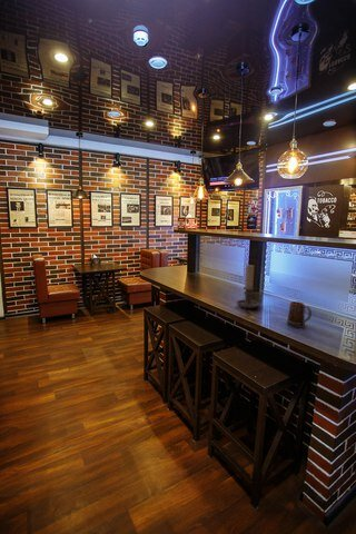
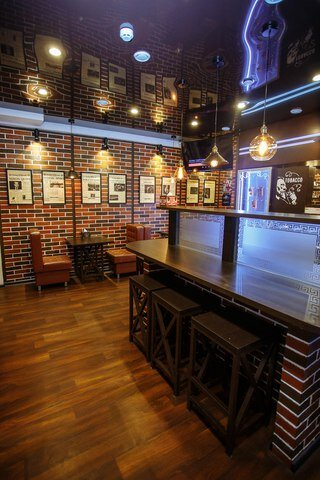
- beer mug (299, 315)
- candle holder (250, 285)
